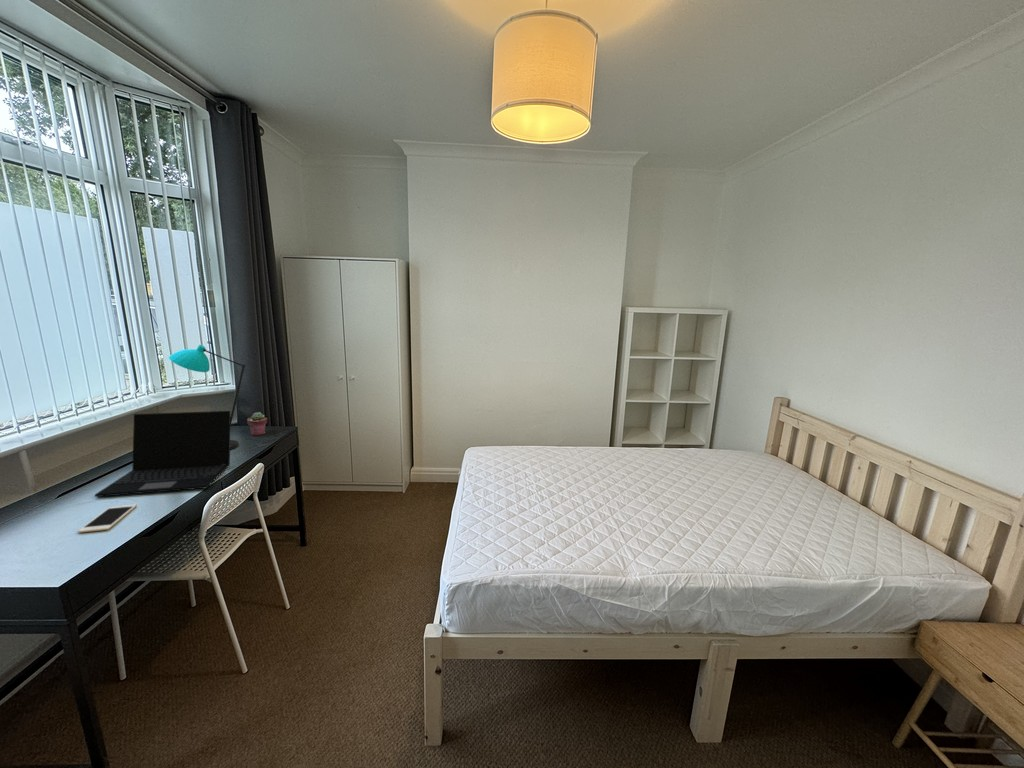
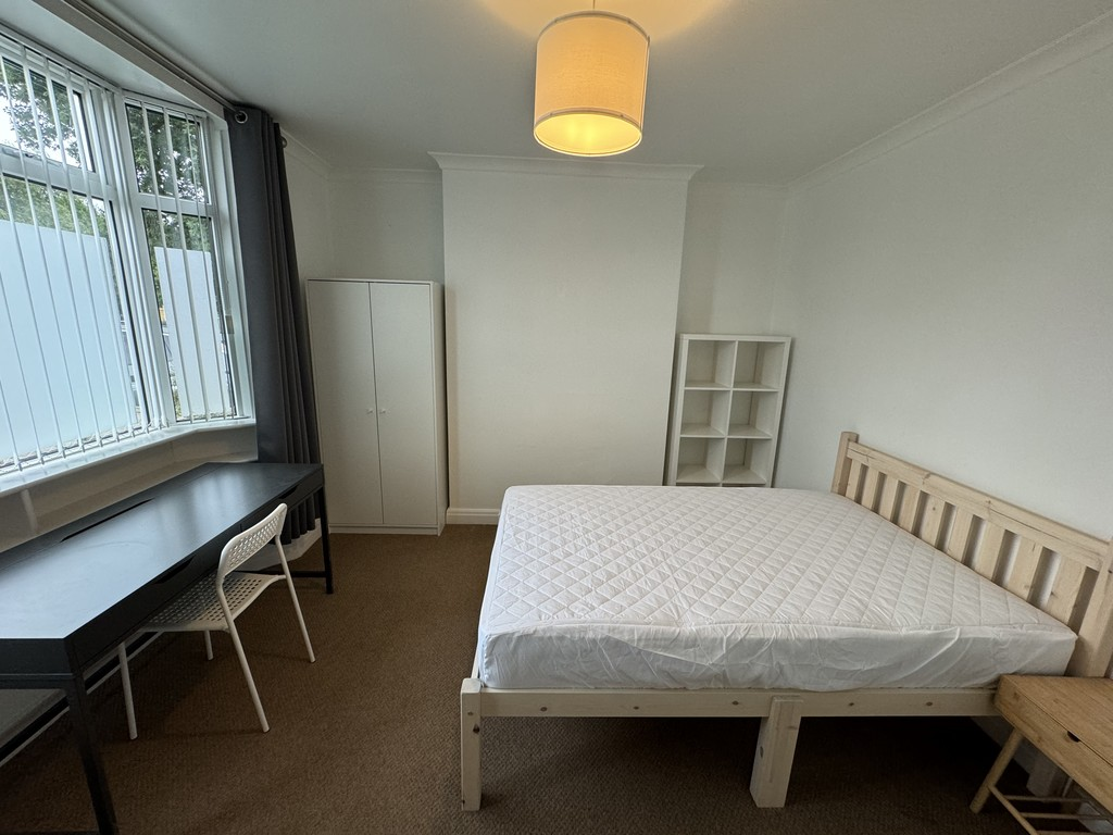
- cell phone (109, 517)
- potted succulent (257, 423)
- desk lamp (234, 400)
- laptop (169, 449)
